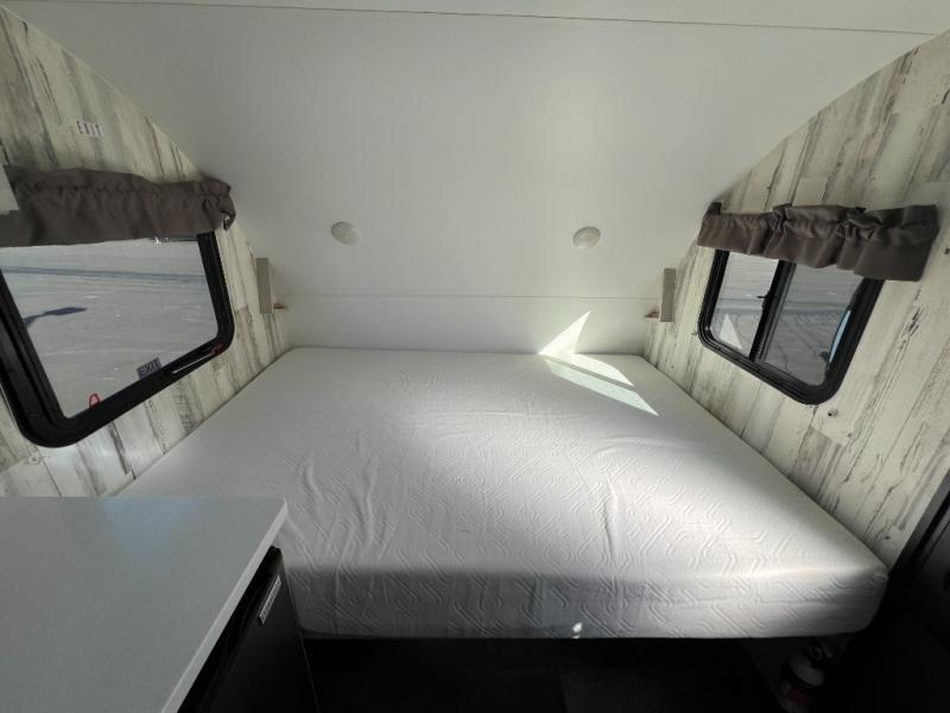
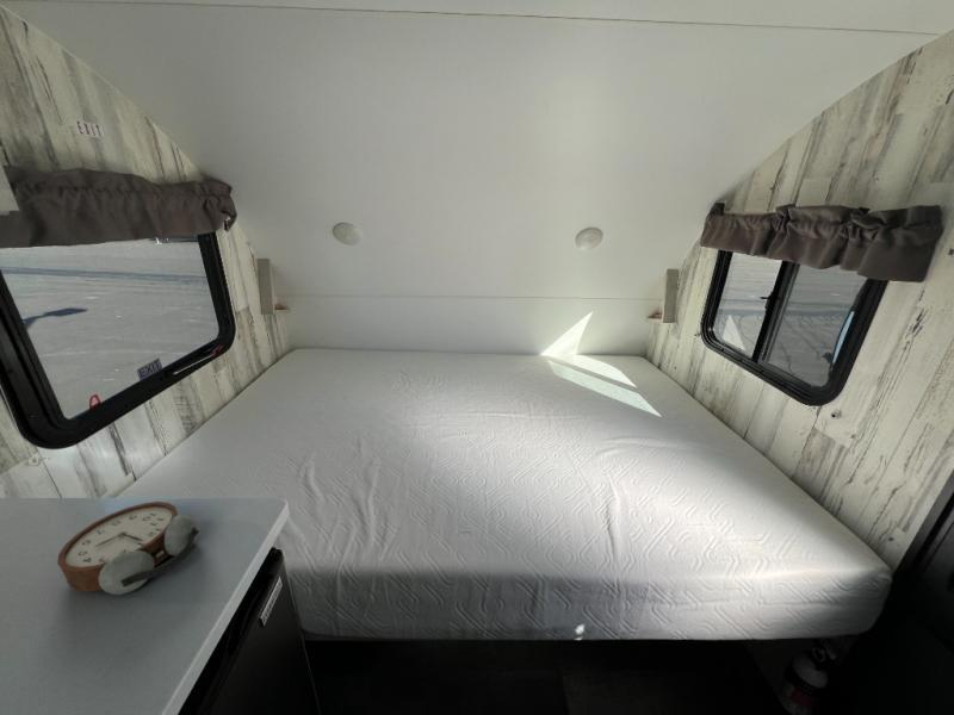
+ alarm clock (134, 543)
